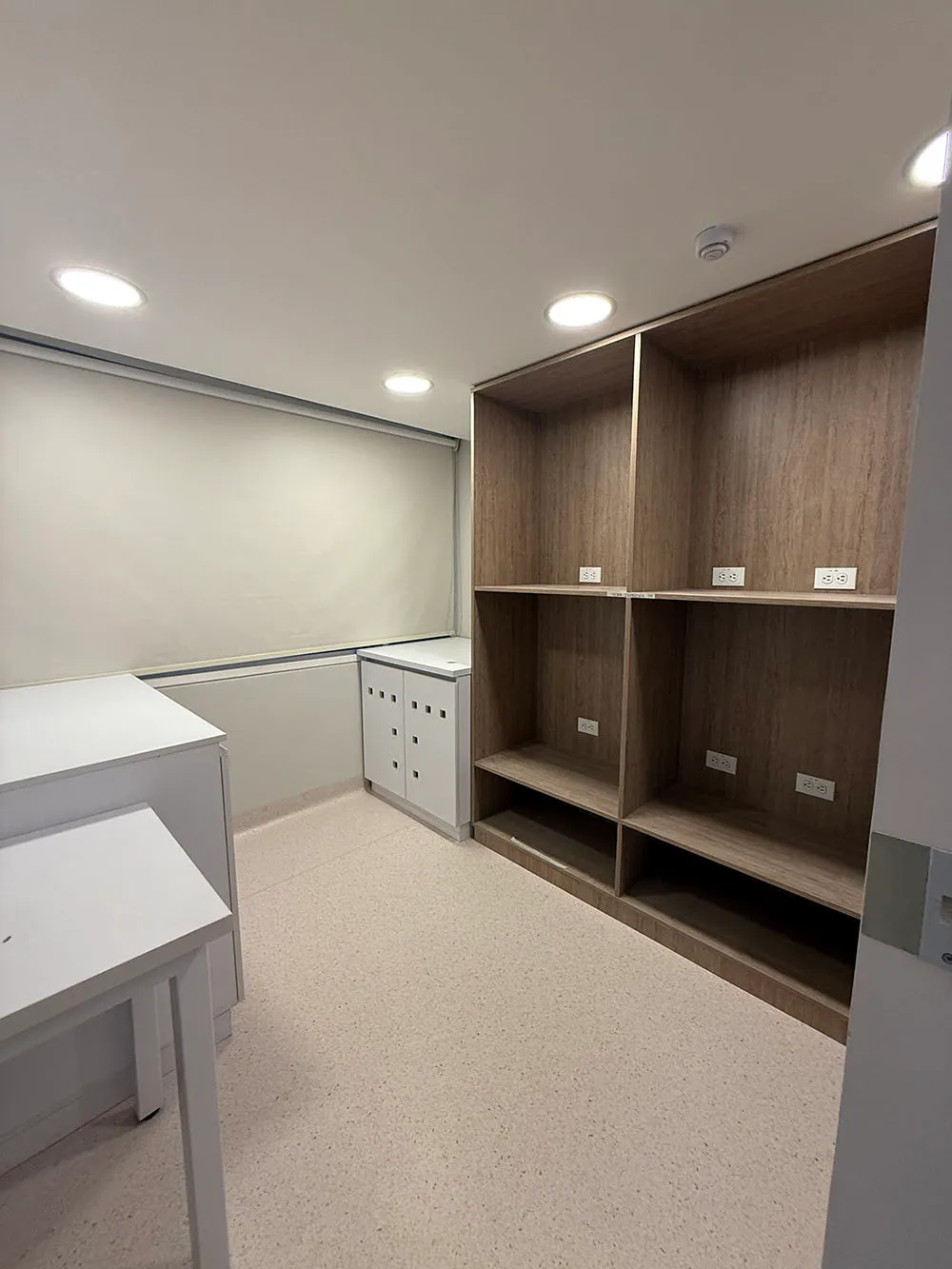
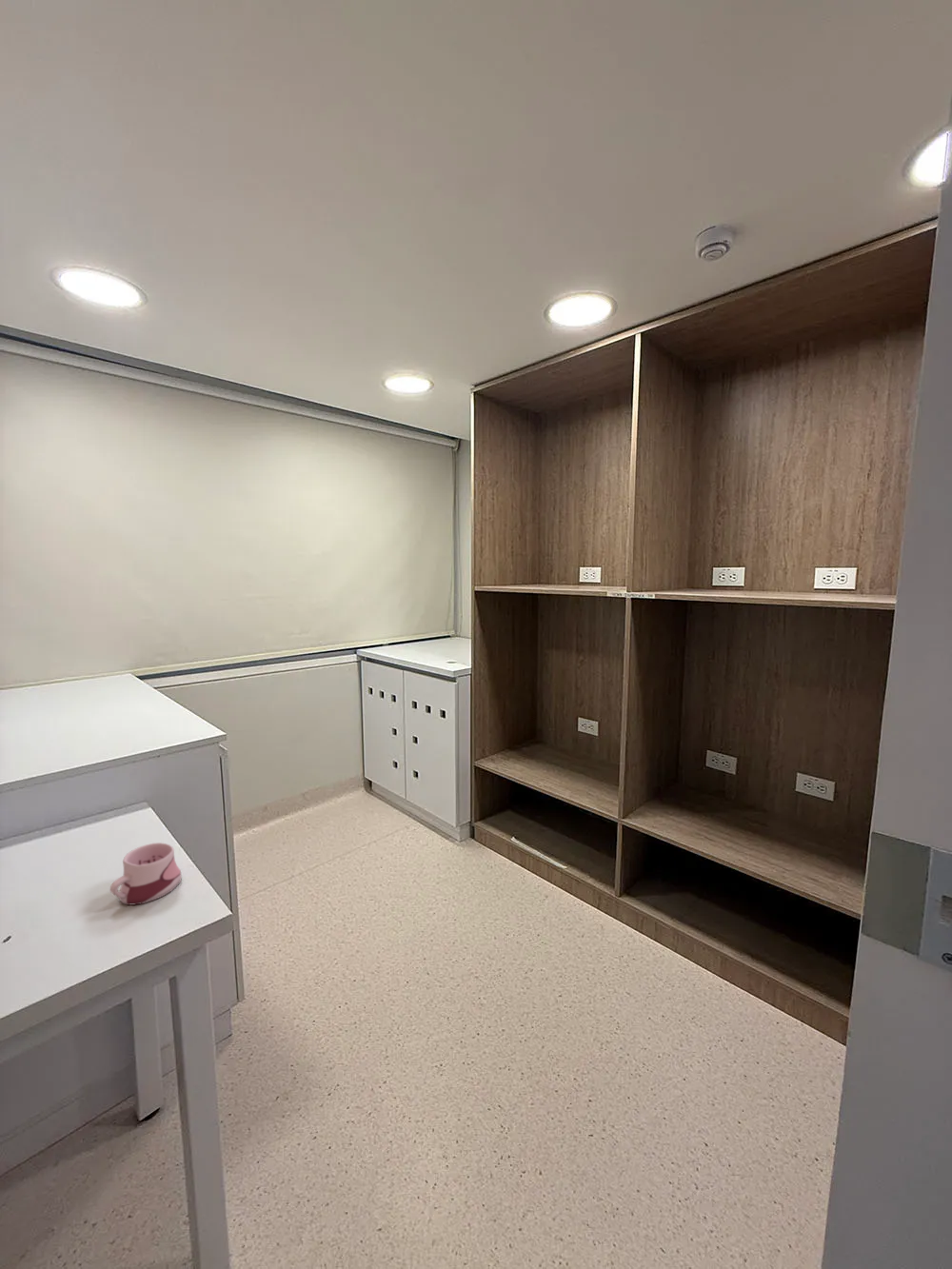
+ mug (146, 873)
